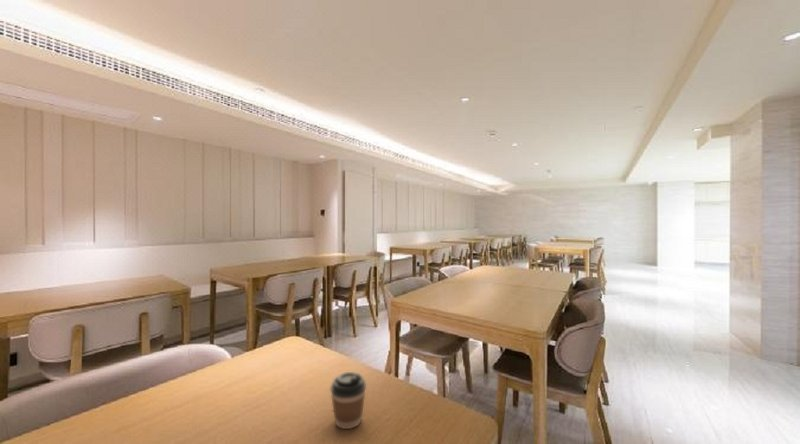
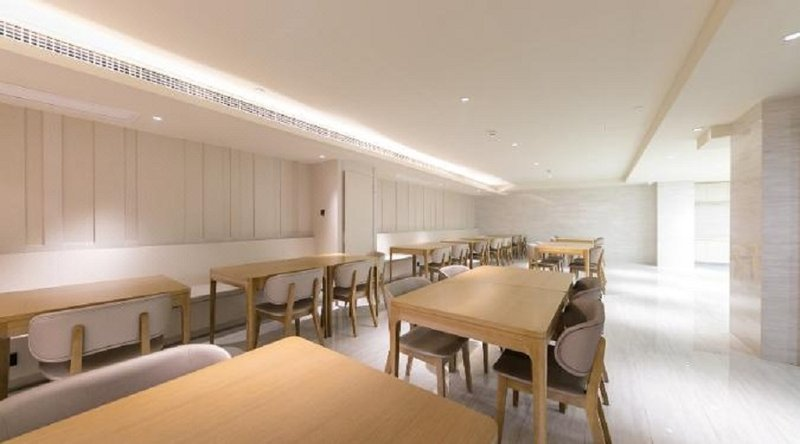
- coffee cup (348, 397)
